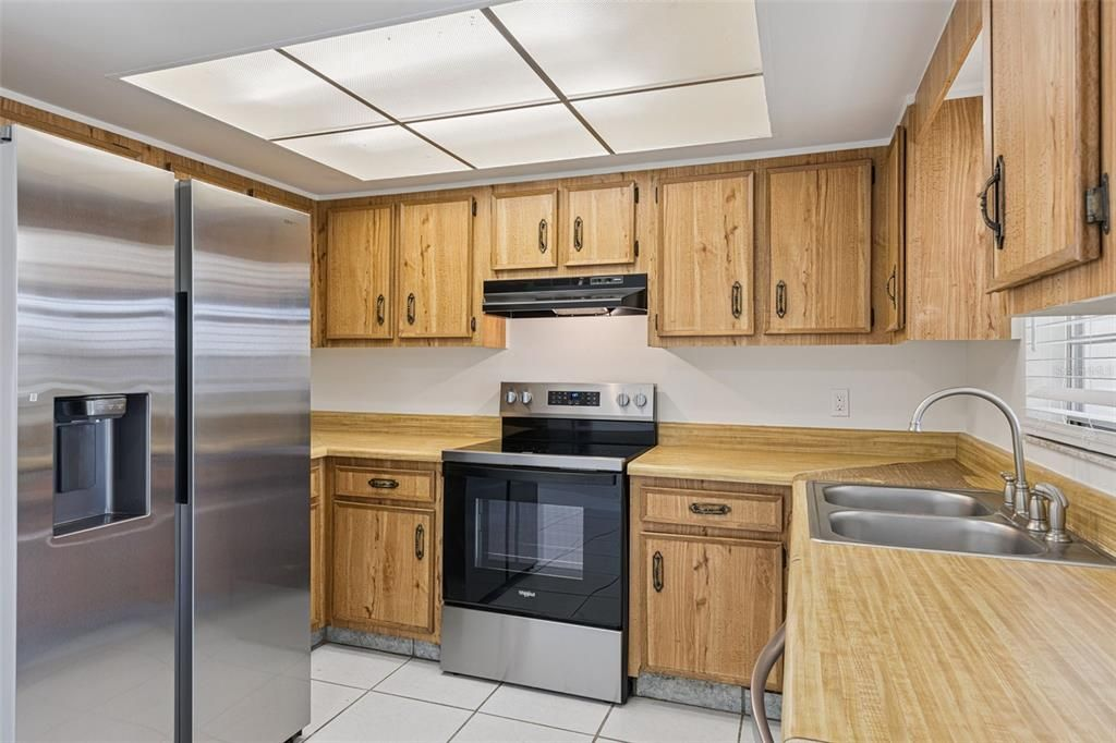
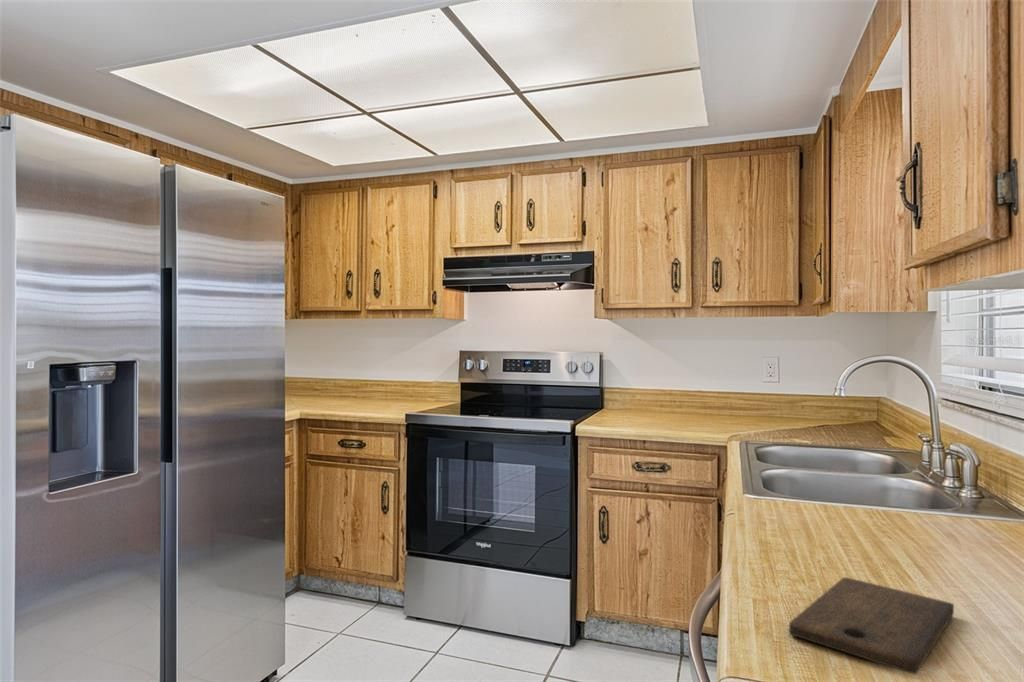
+ cutting board (874, 618)
